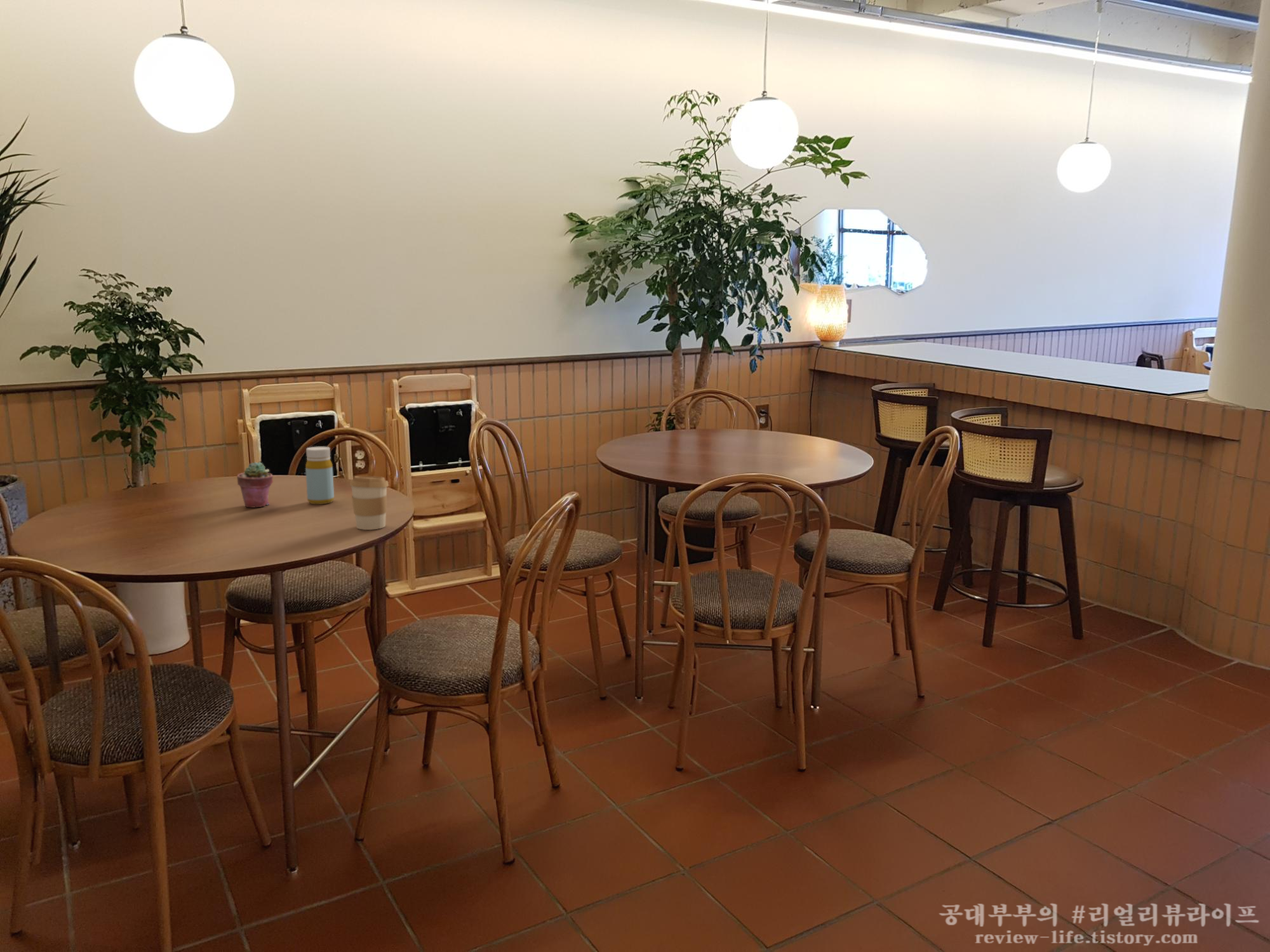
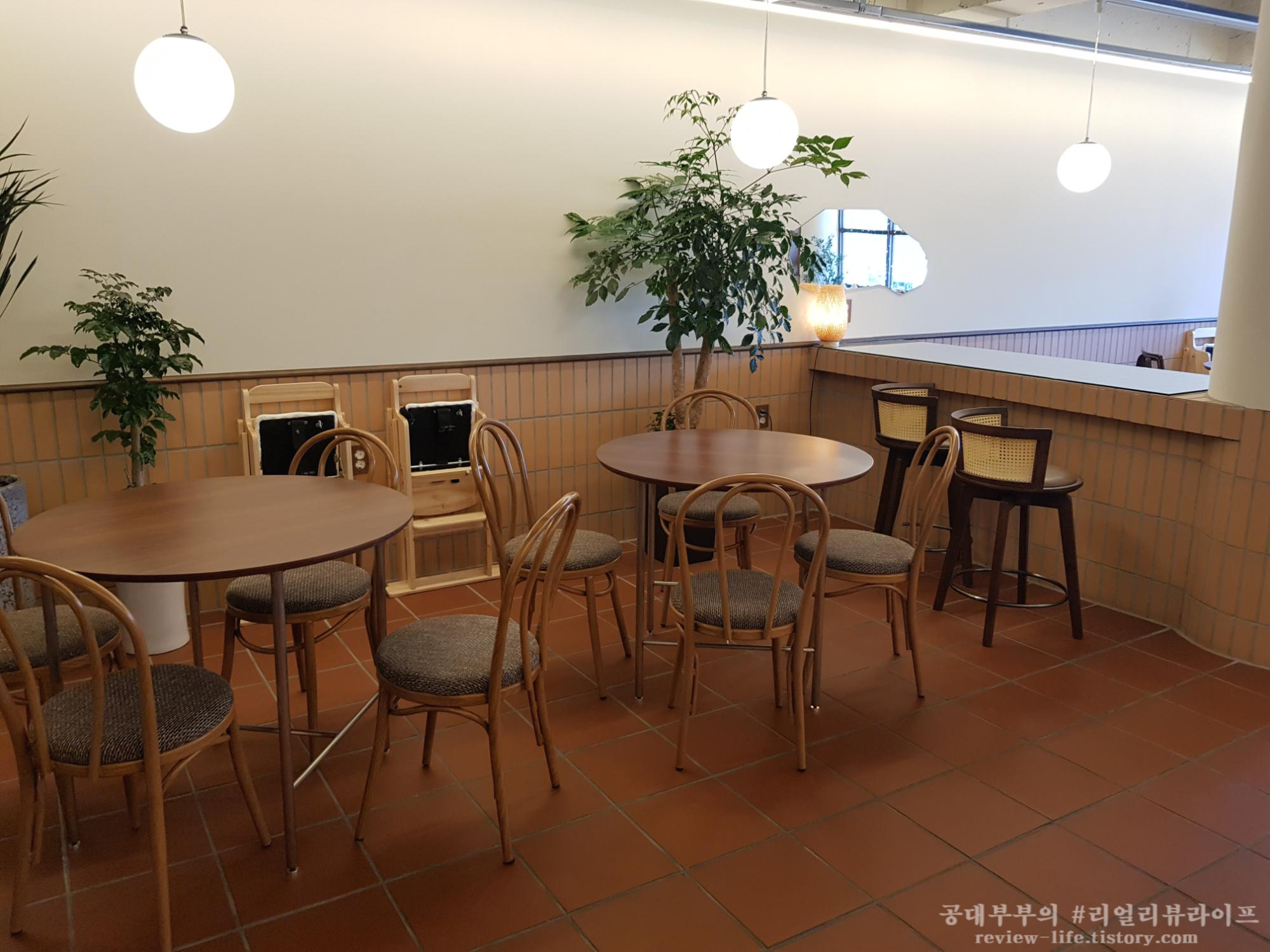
- bottle (319, 475)
- potted succulent (255, 484)
- coffee cup (370, 501)
